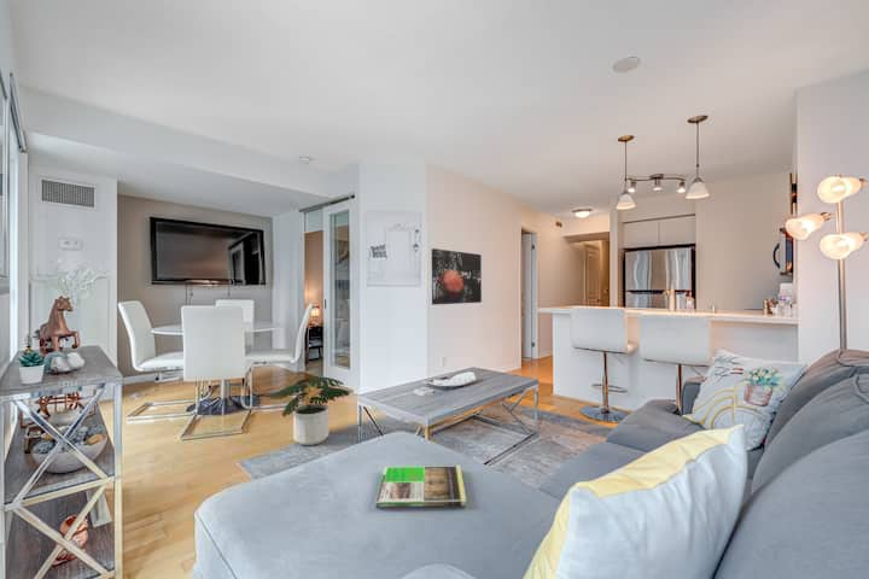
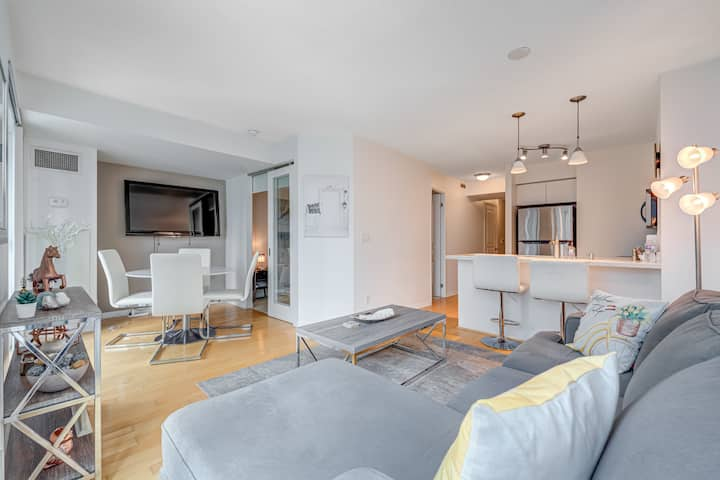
- magazine (421, 484)
- wall art (457, 277)
- potted plant (309, 407)
